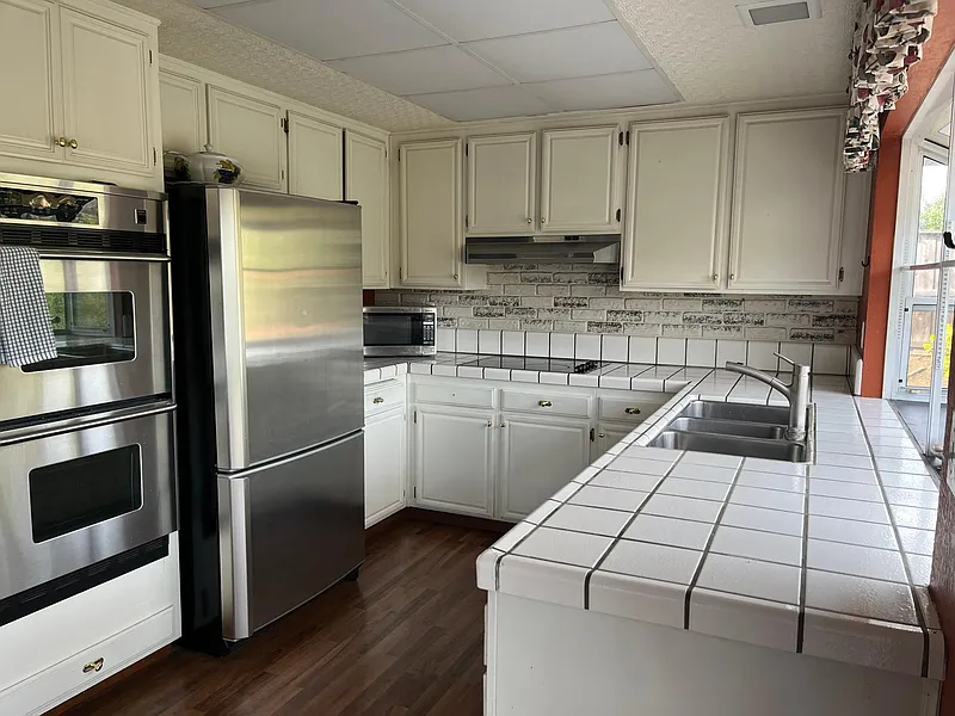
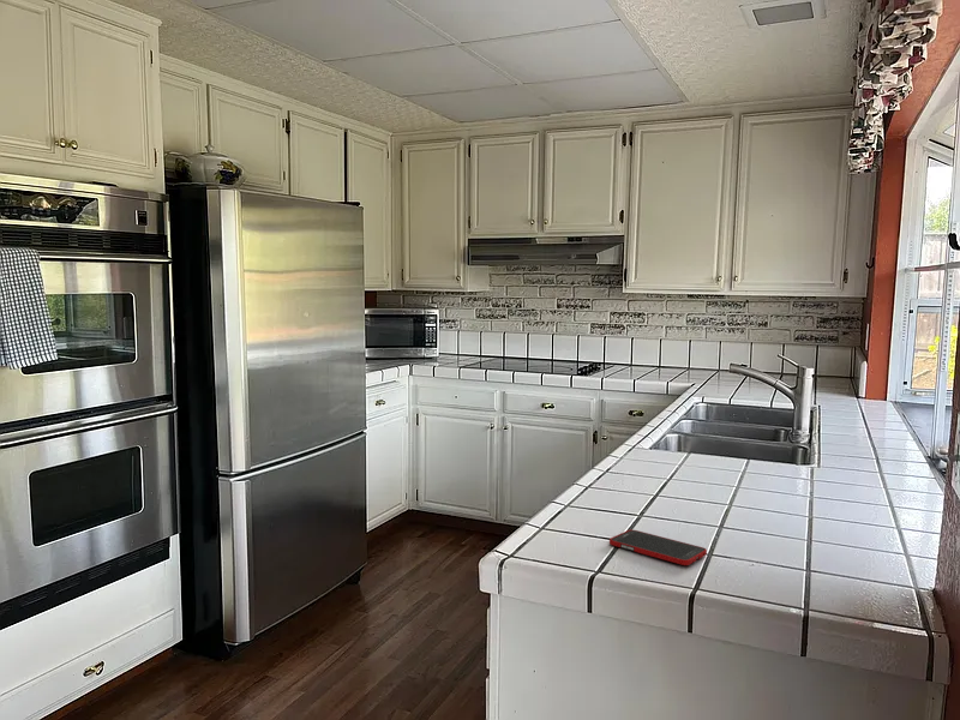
+ cell phone (656, 546)
